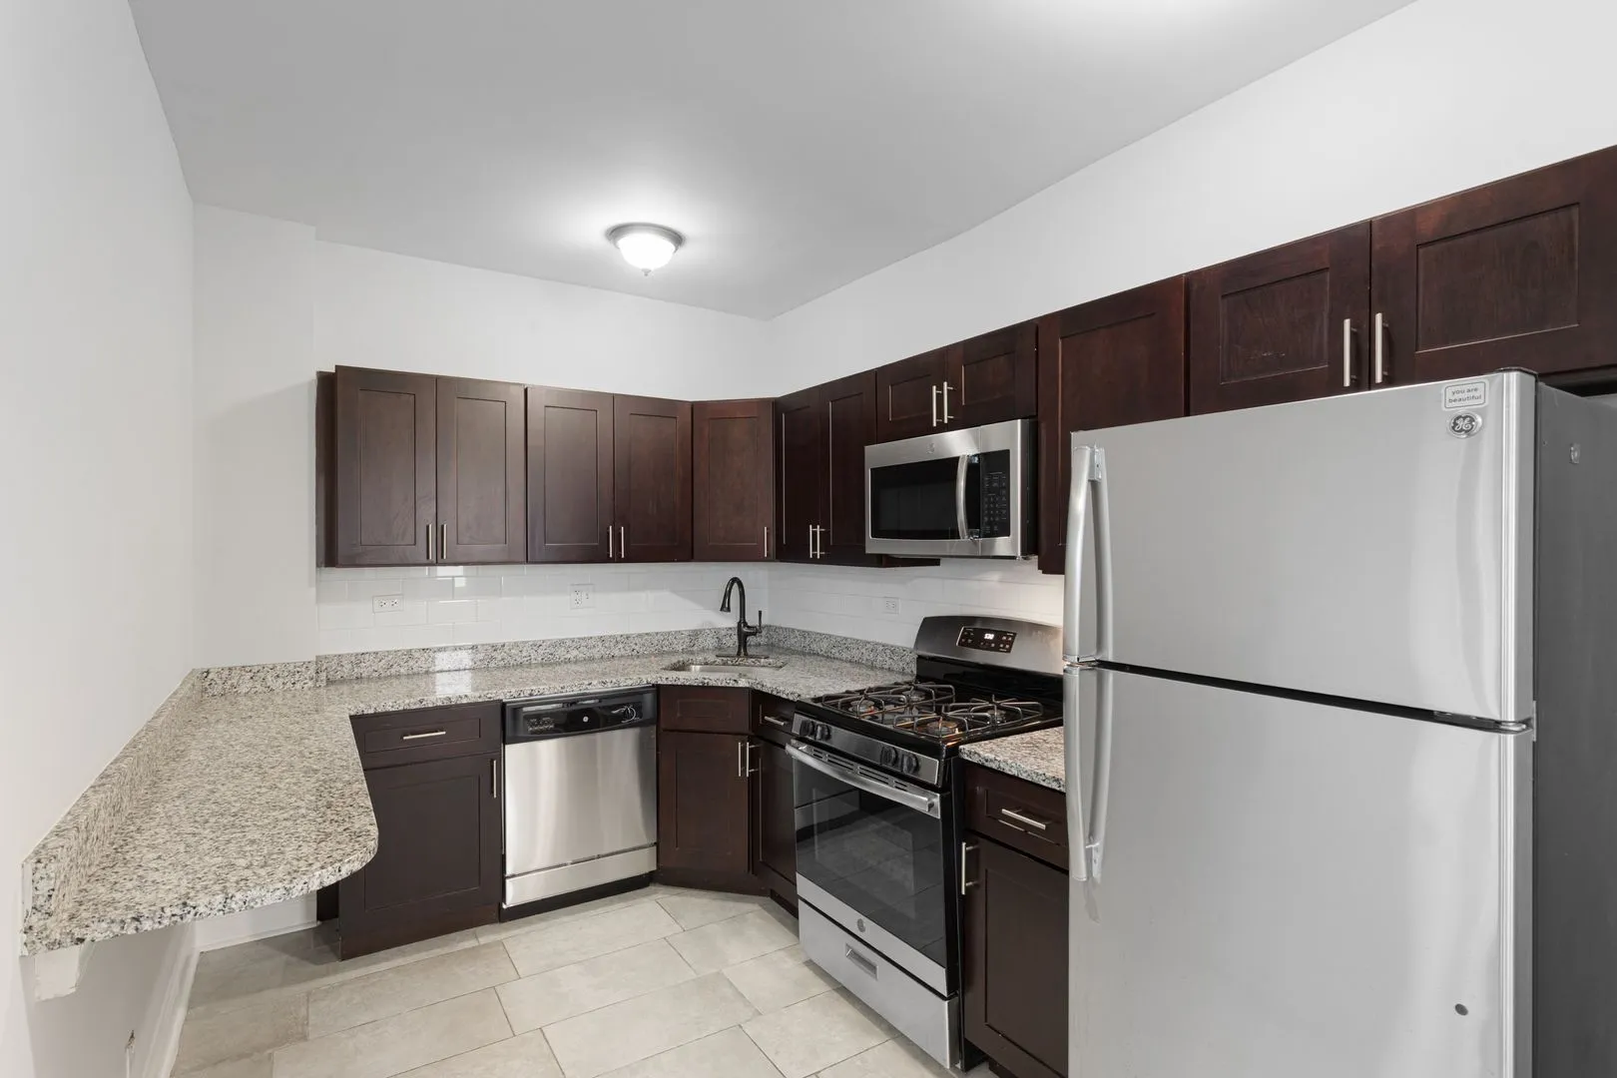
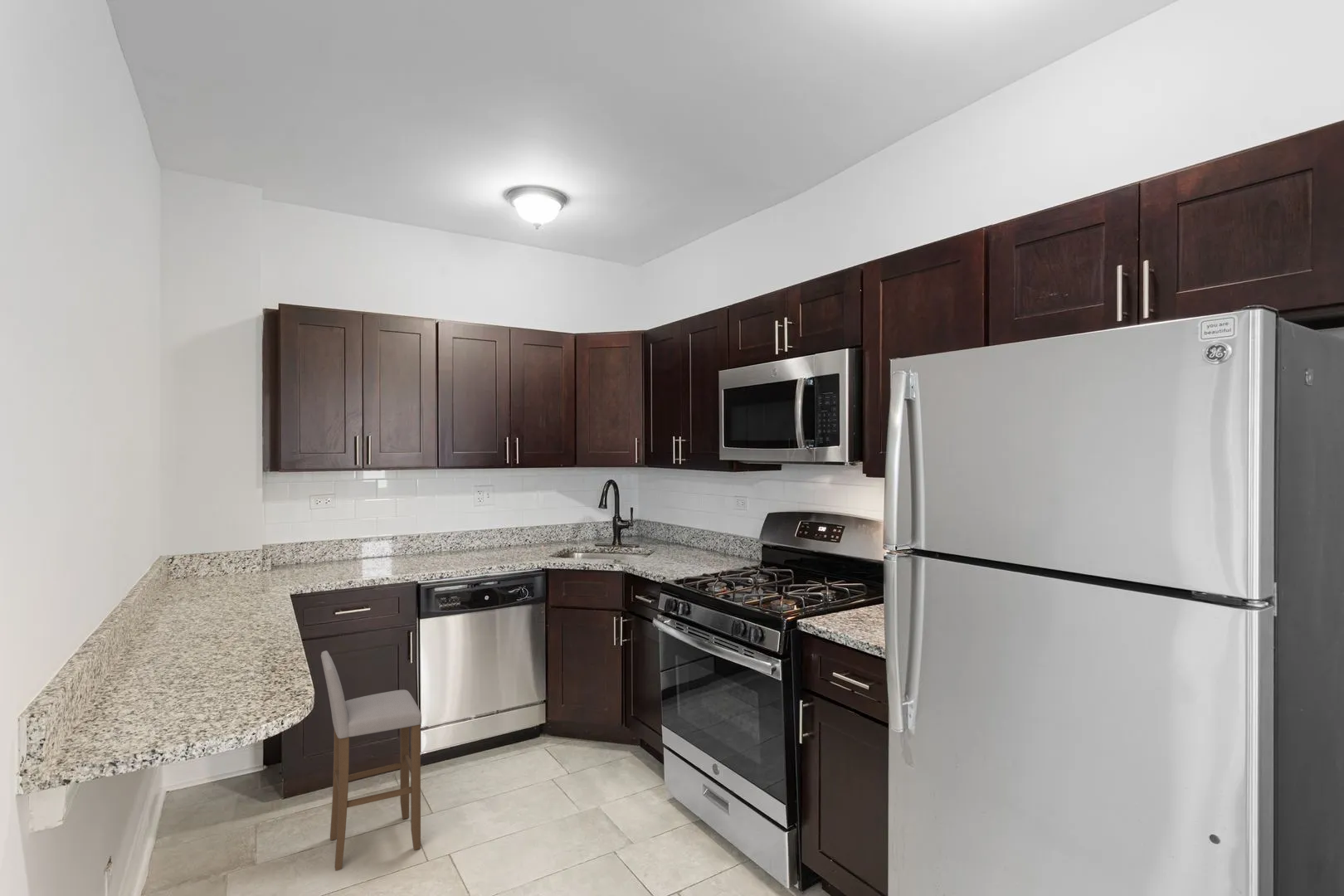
+ bar stool (373, 733)
